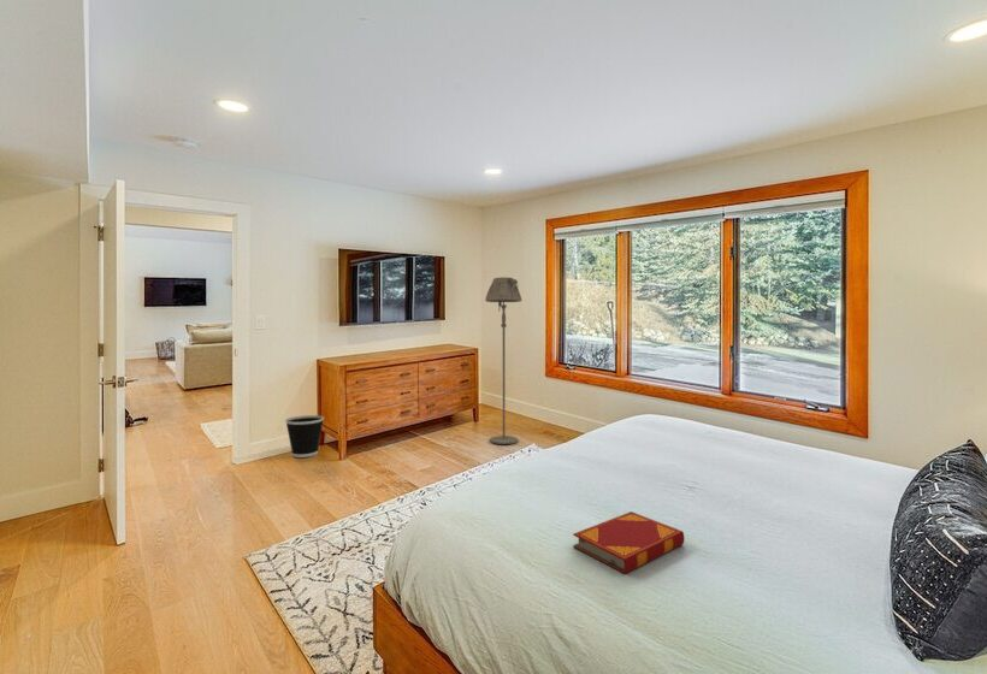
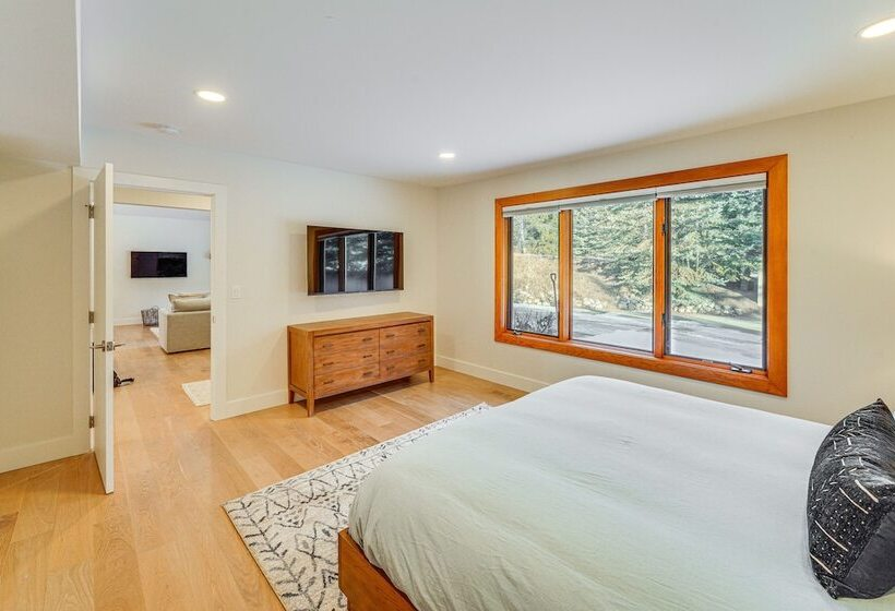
- wastebasket (305, 436)
- hardback book (628, 539)
- floor lamp (503, 359)
